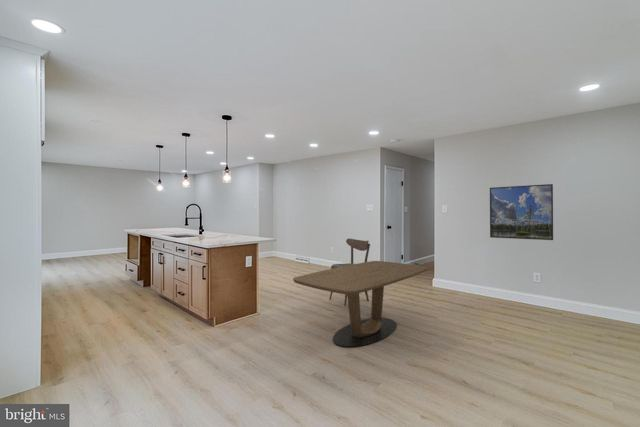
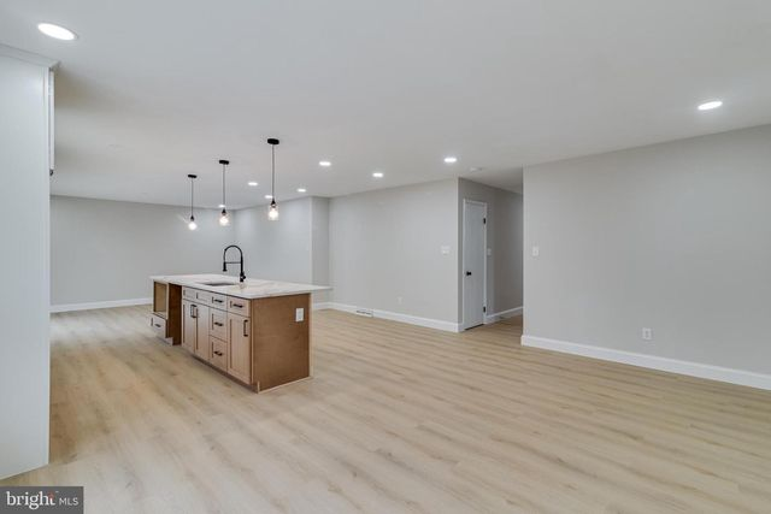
- dining chair (347, 265)
- dining table (372, 301)
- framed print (519, 212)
